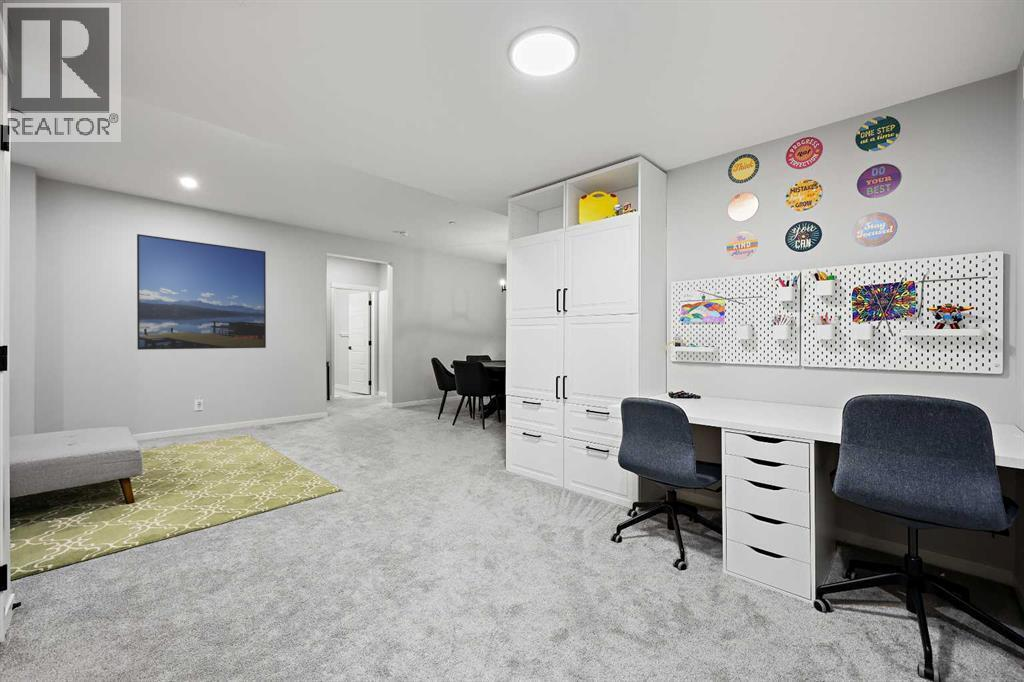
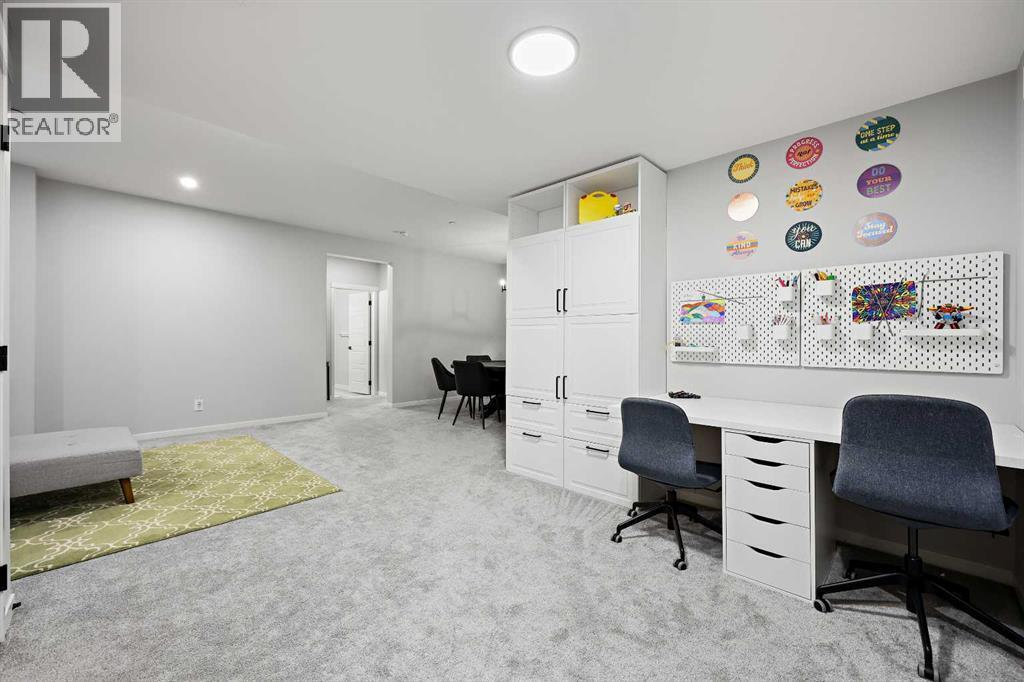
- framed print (207, 296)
